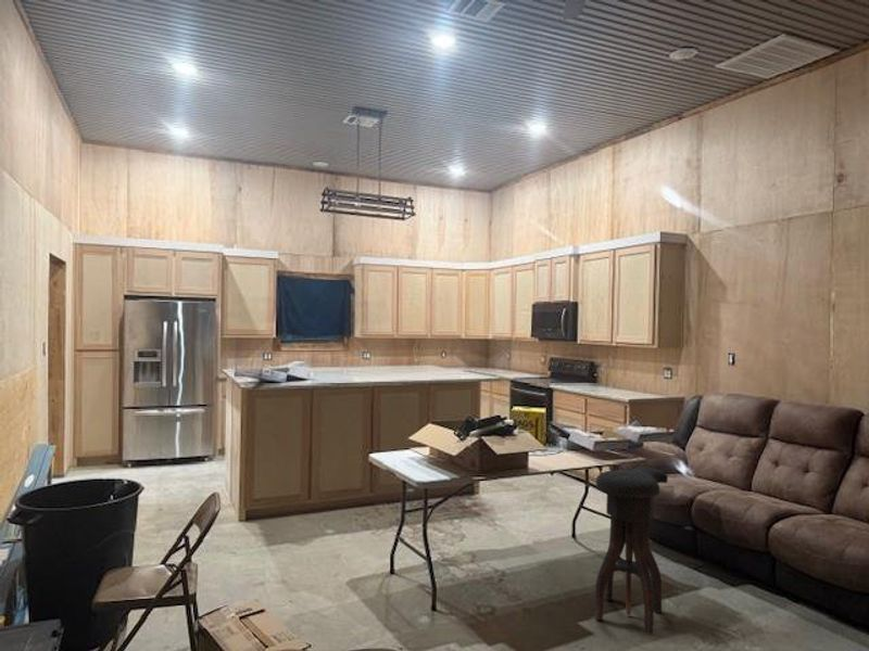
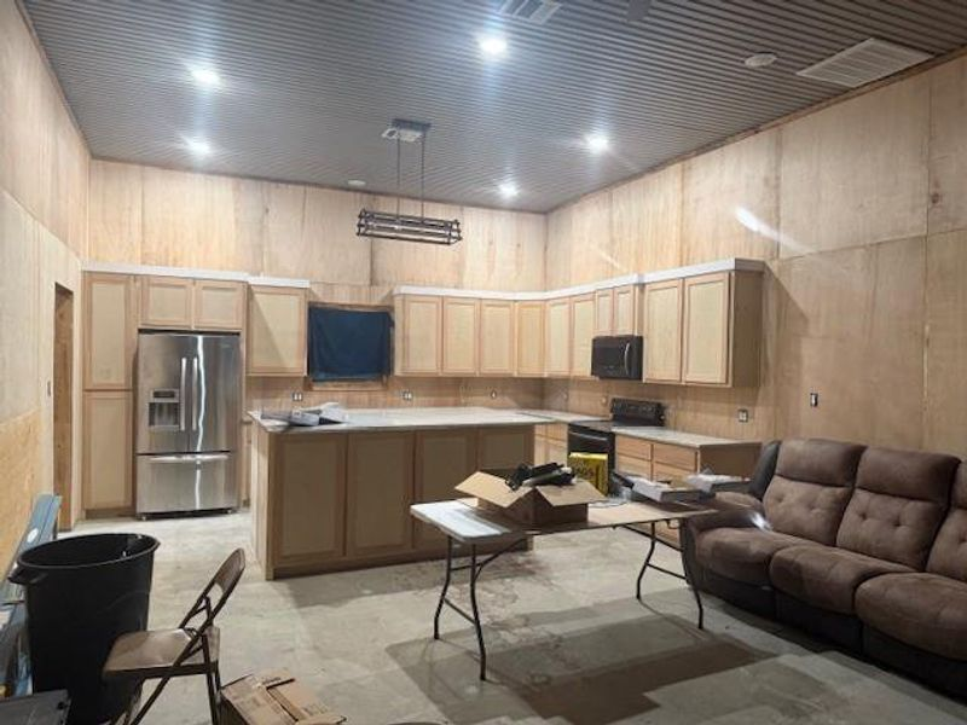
- stool (633, 540)
